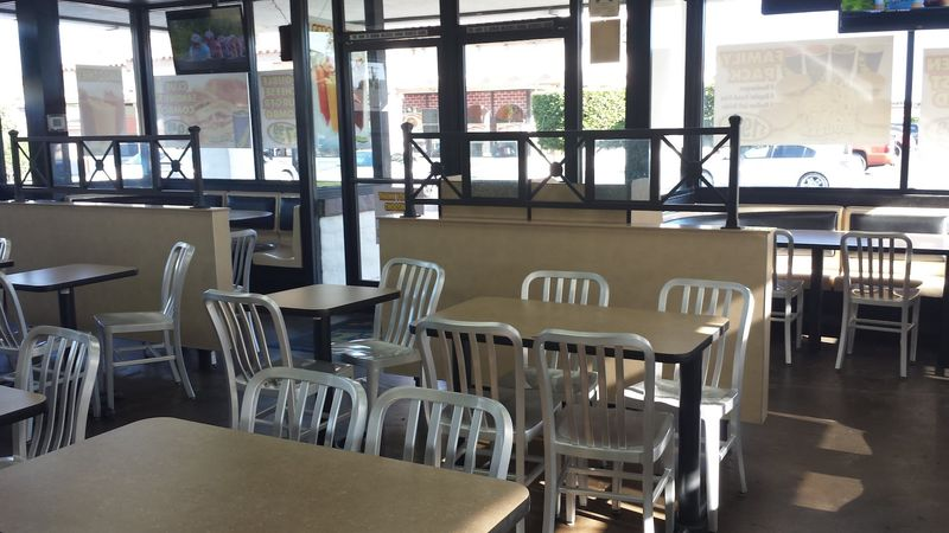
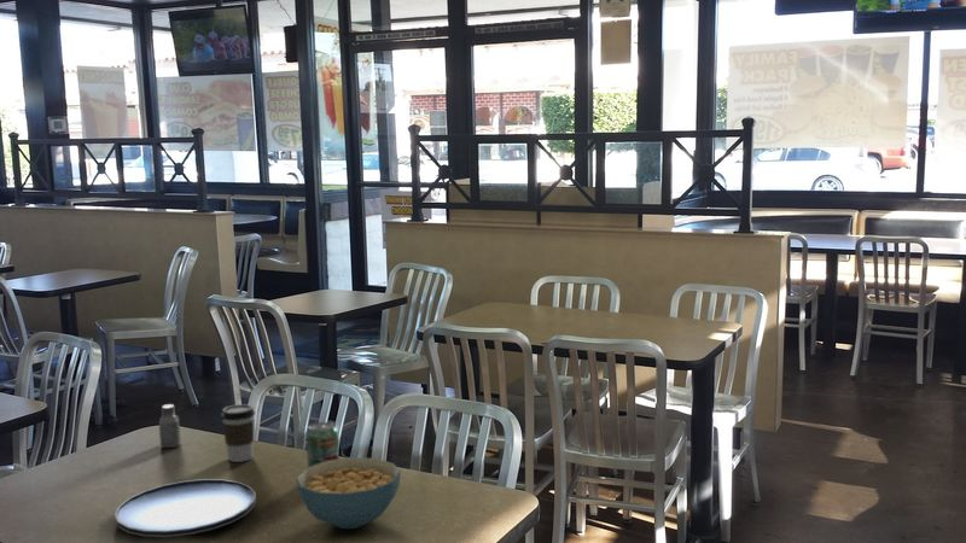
+ cereal bowl (349, 498)
+ plate (187, 508)
+ coffee cup (239, 433)
+ saltshaker (169, 425)
+ beverage can (322, 451)
